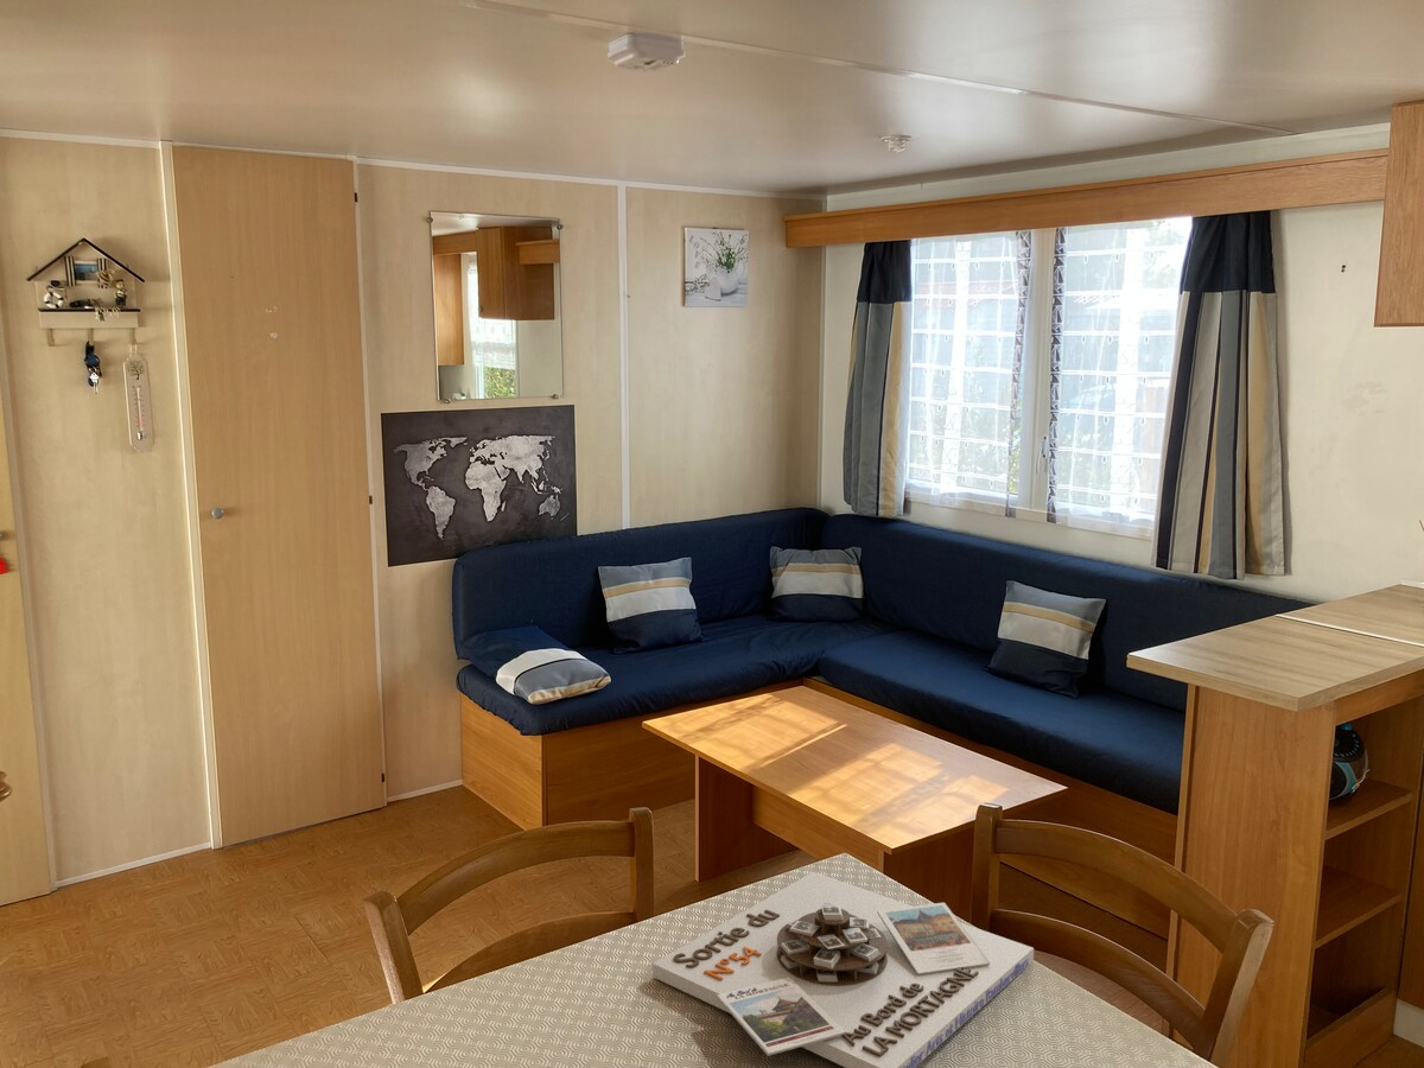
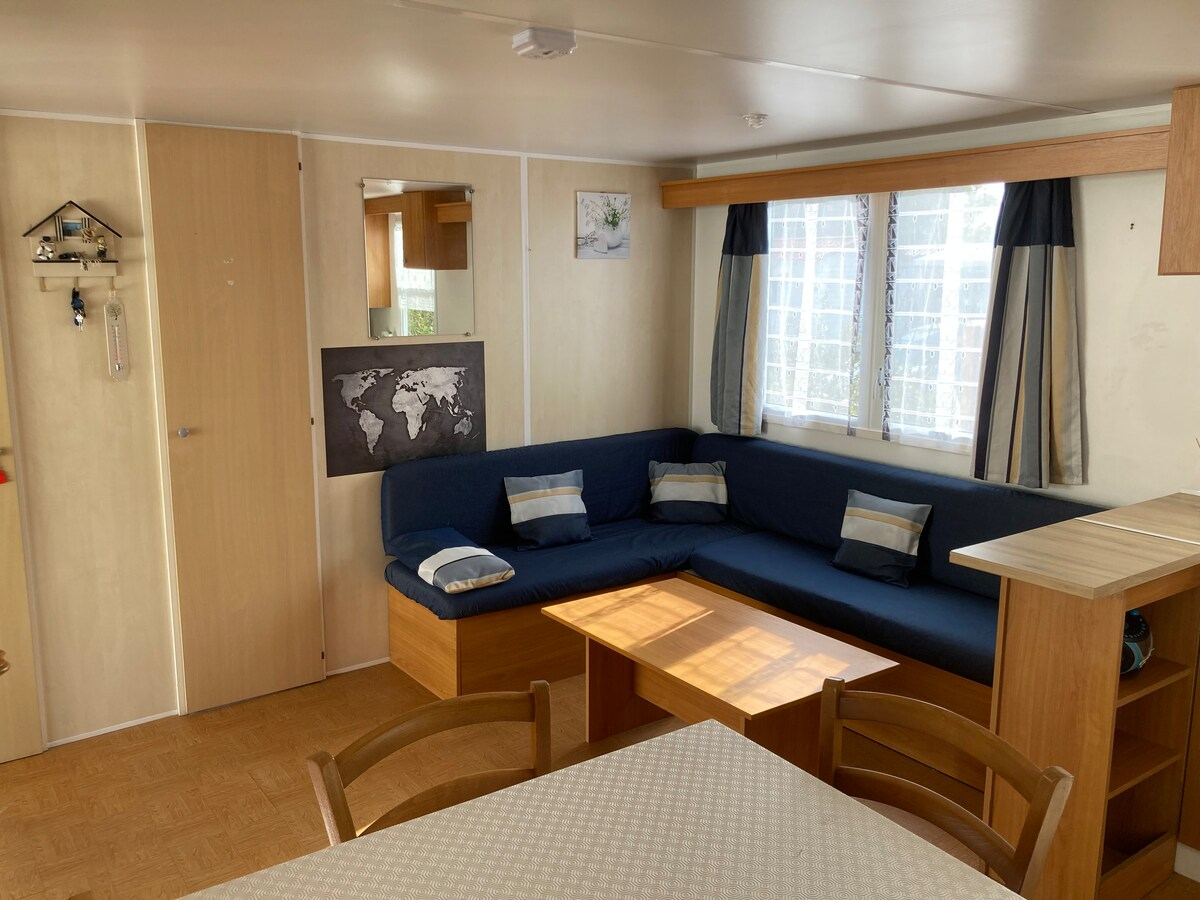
- board game (831, 949)
